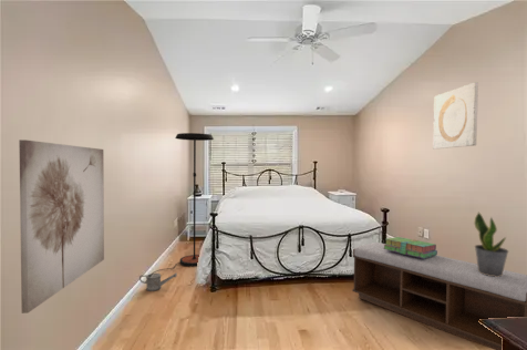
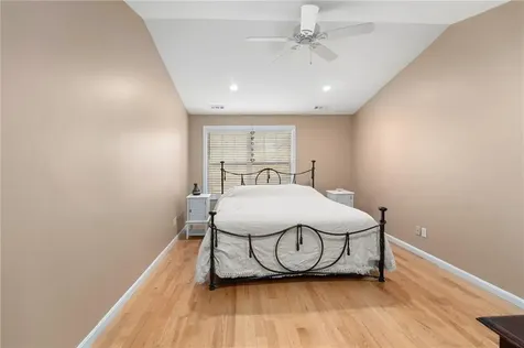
- wall art (453, 119)
- potted plant (490, 243)
- floor lamp (194, 200)
- wall art (71, 213)
- watering can (157, 280)
- bench (432, 287)
- stack of books (410, 247)
